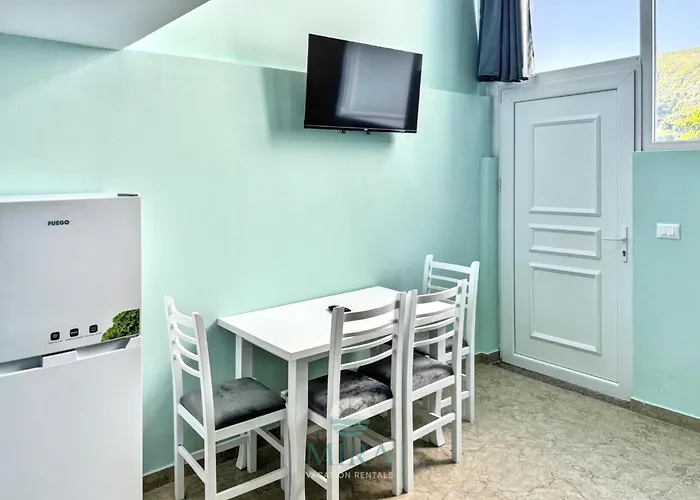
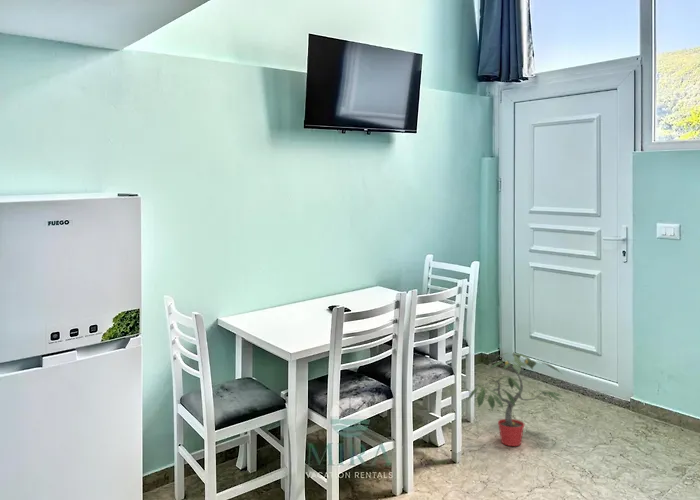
+ potted plant (516, 398)
